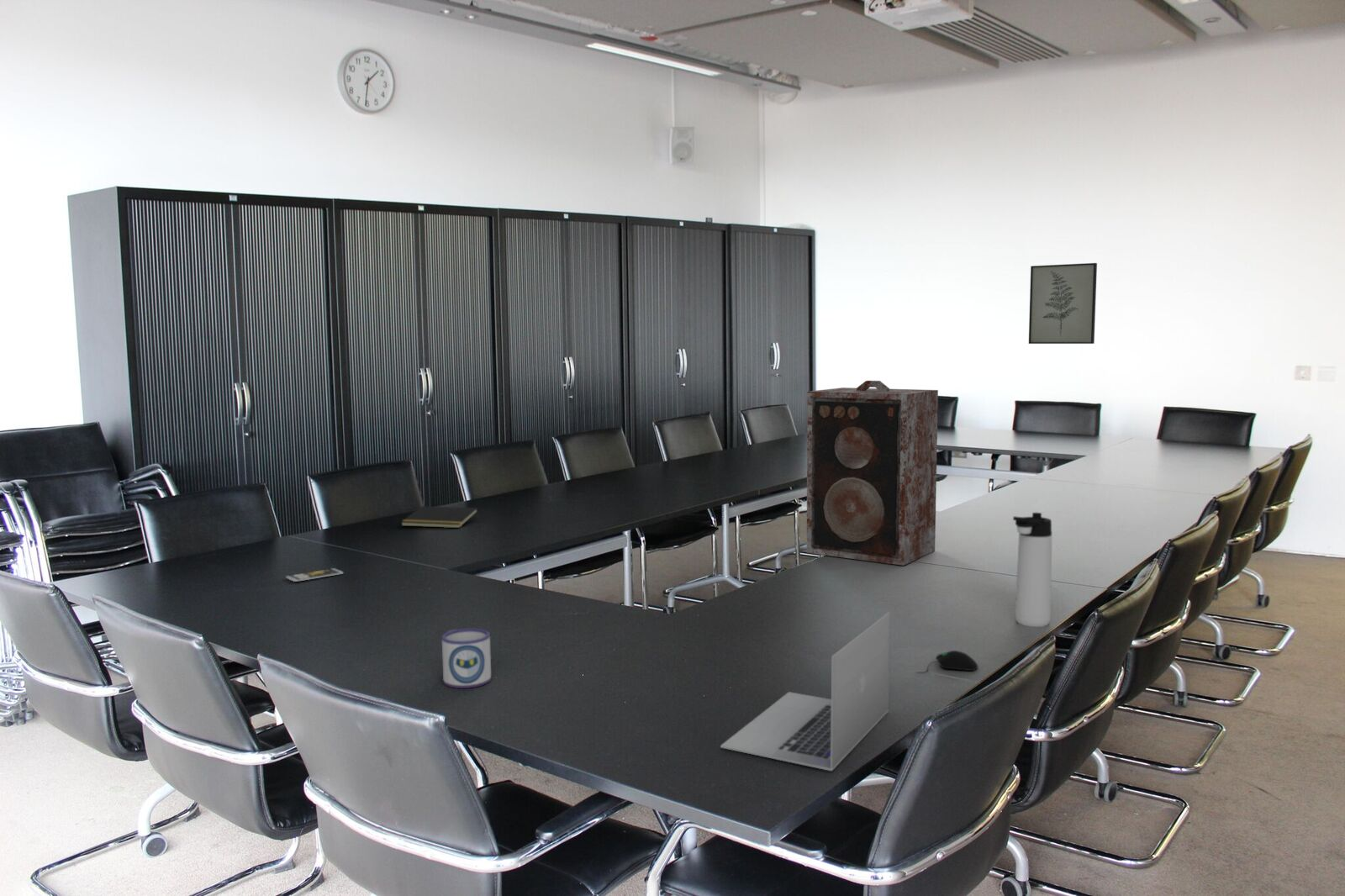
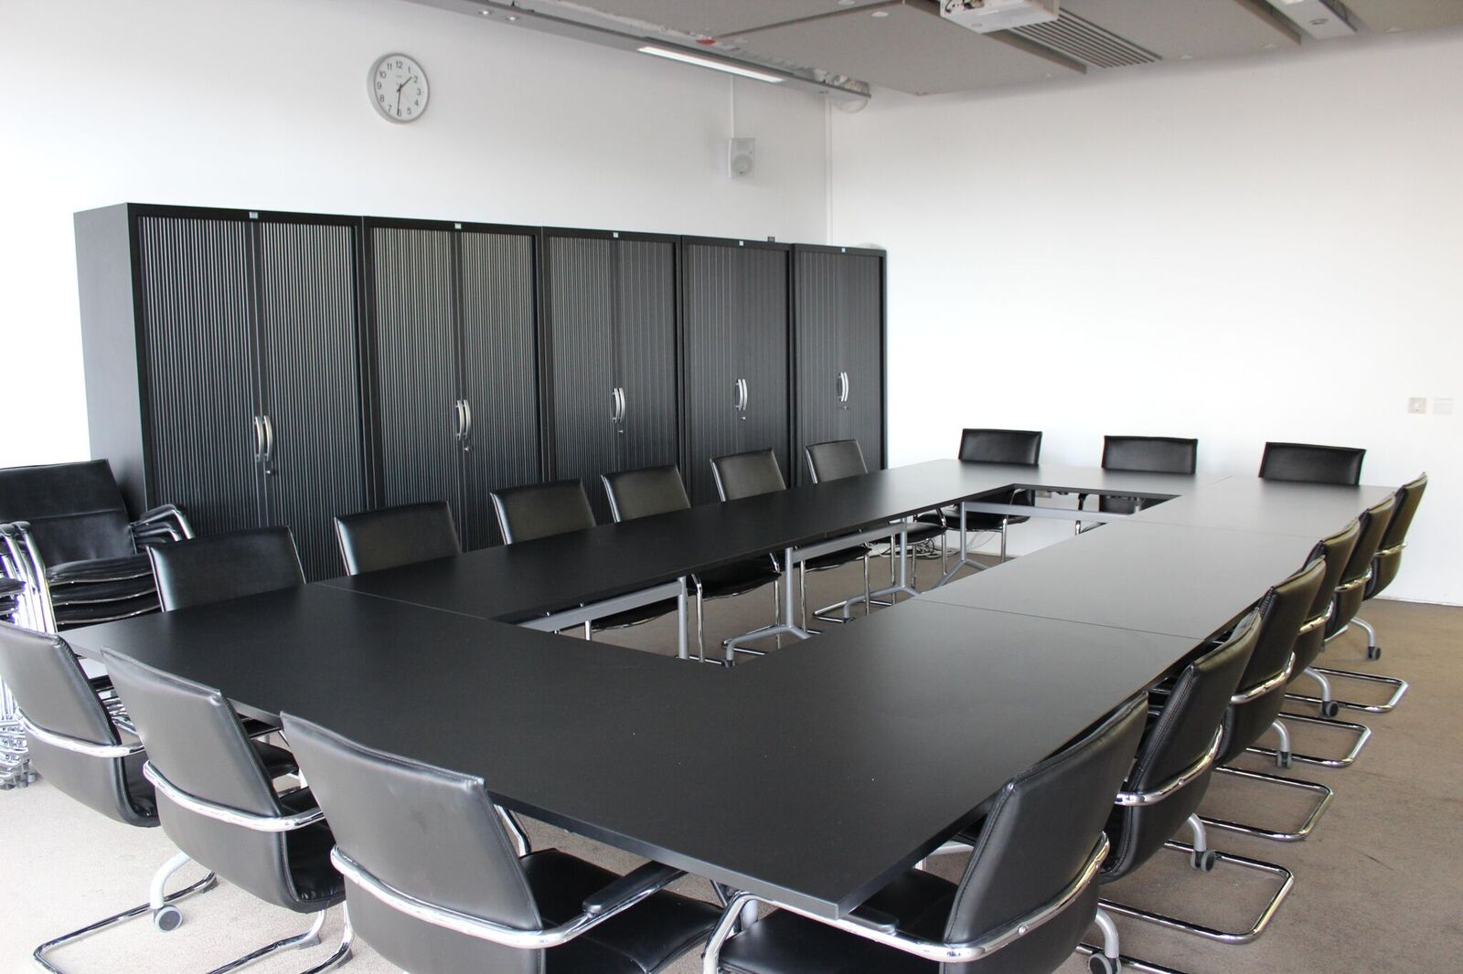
- speaker (870, 467)
- mug (462, 655)
- smartphone (314, 575)
- wall art (1062, 304)
- thermos bottle (1030, 570)
- laptop (804, 694)
- notepad (440, 516)
- computer mouse (946, 660)
